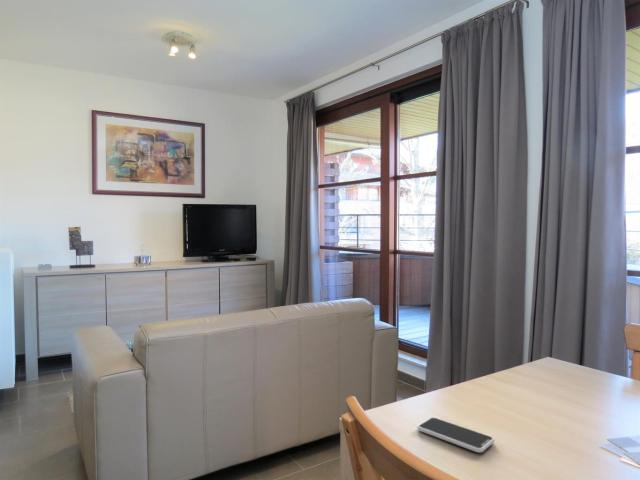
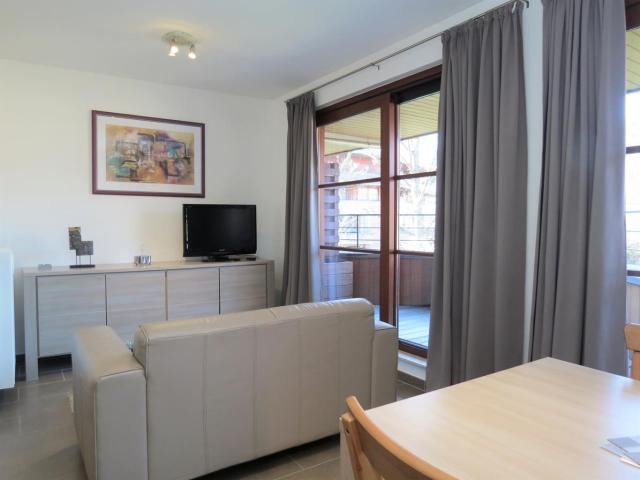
- smartphone (454, 433)
